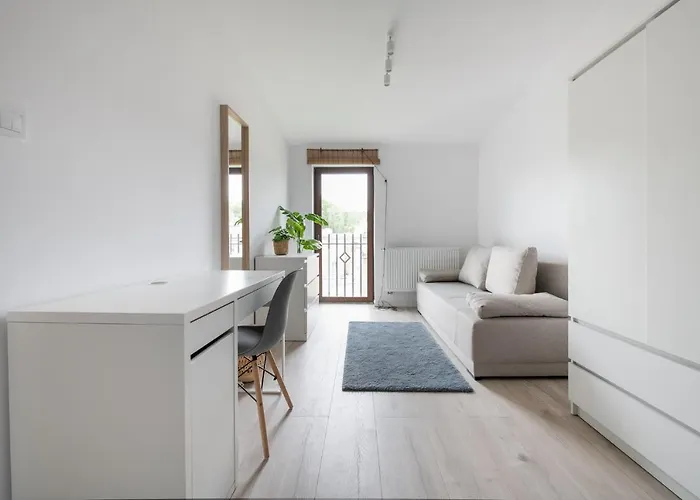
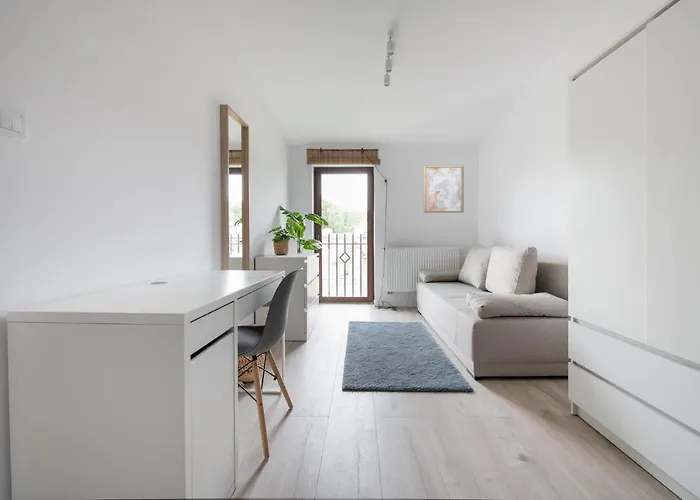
+ wall art (443, 189)
